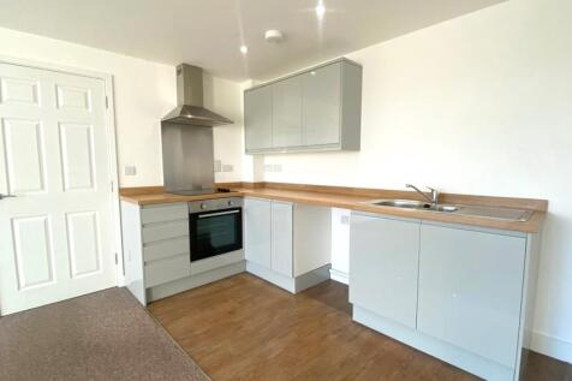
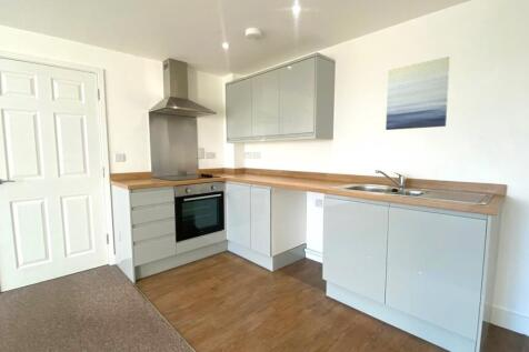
+ wall art (415, 95)
